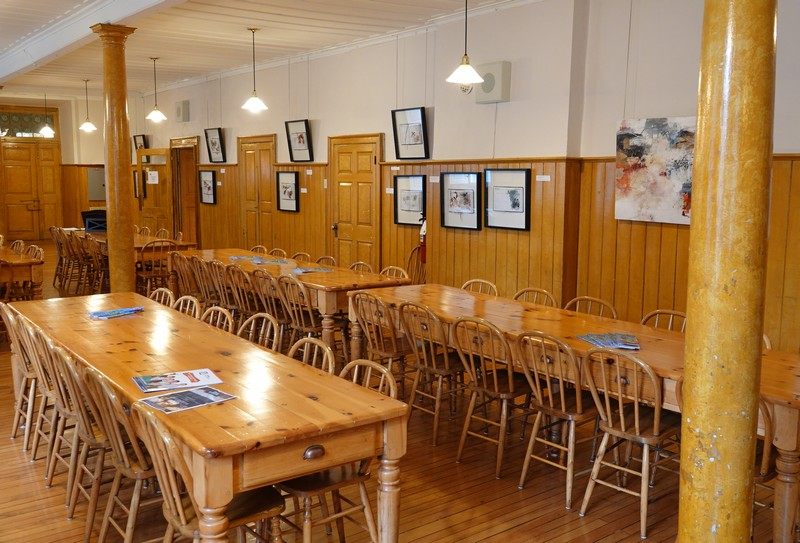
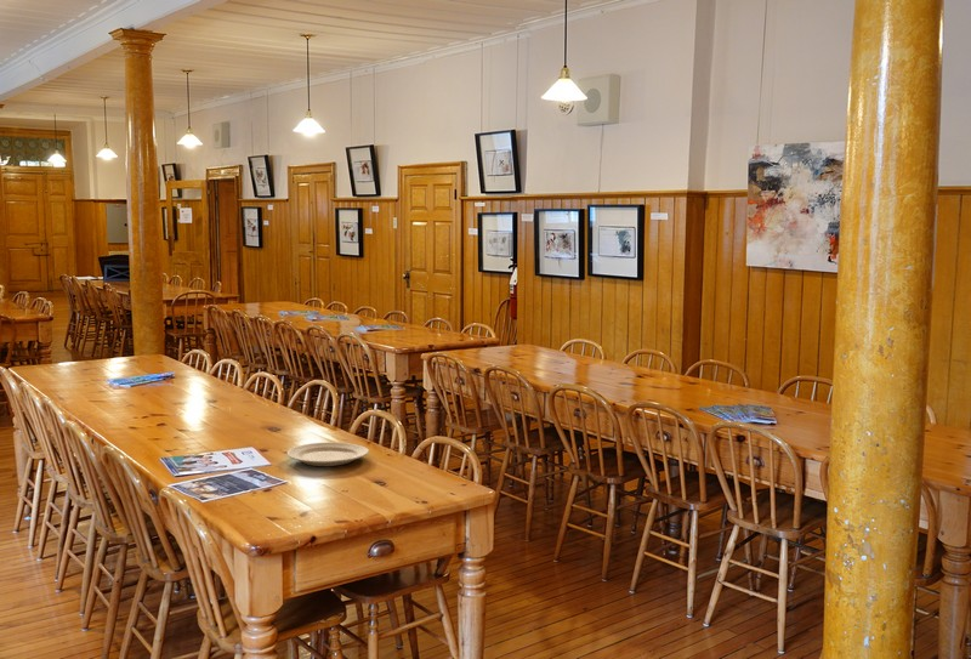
+ chinaware (328, 455)
